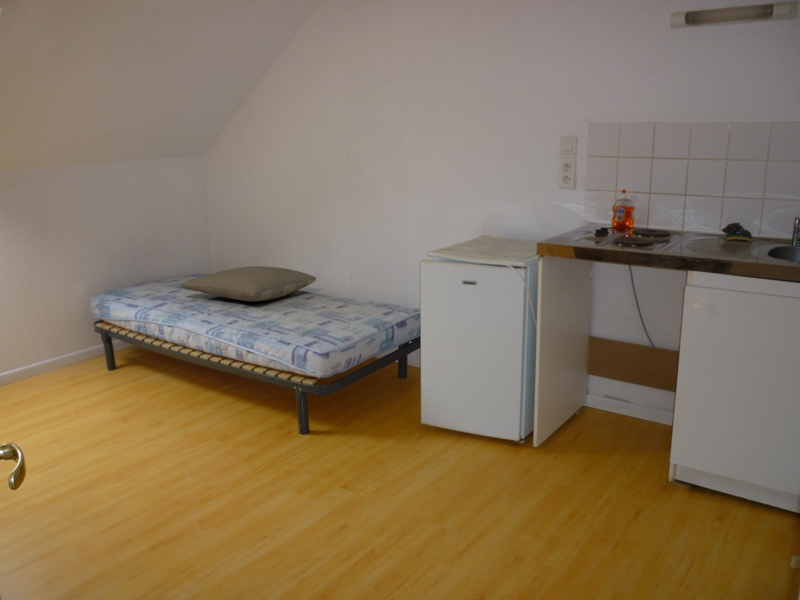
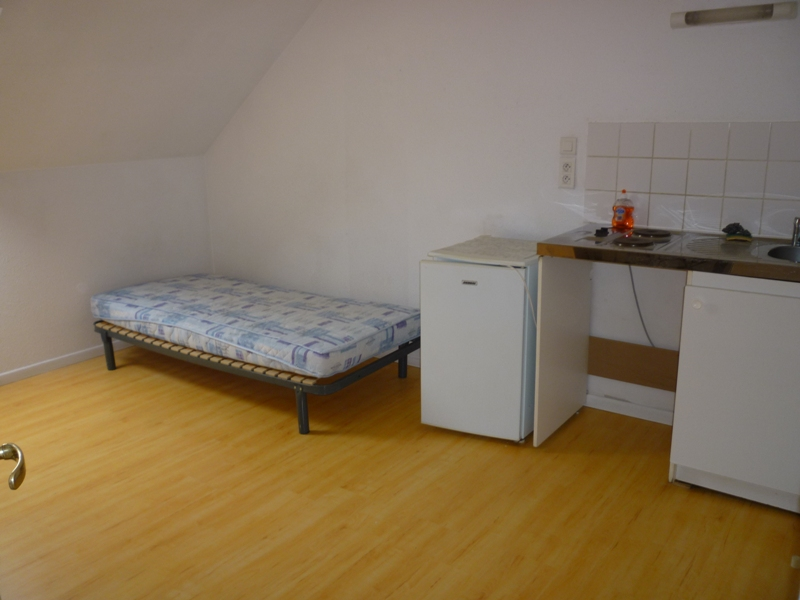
- pillow (249, 282)
